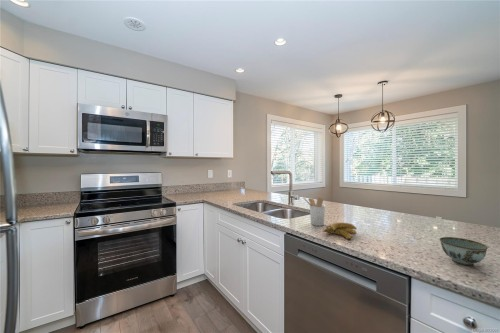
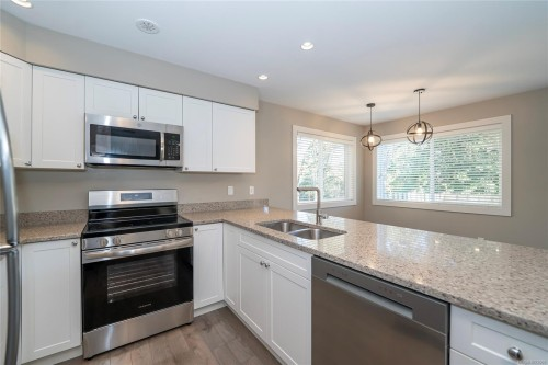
- bowl (462, 252)
- utensil holder (313, 210)
- banana (340, 230)
